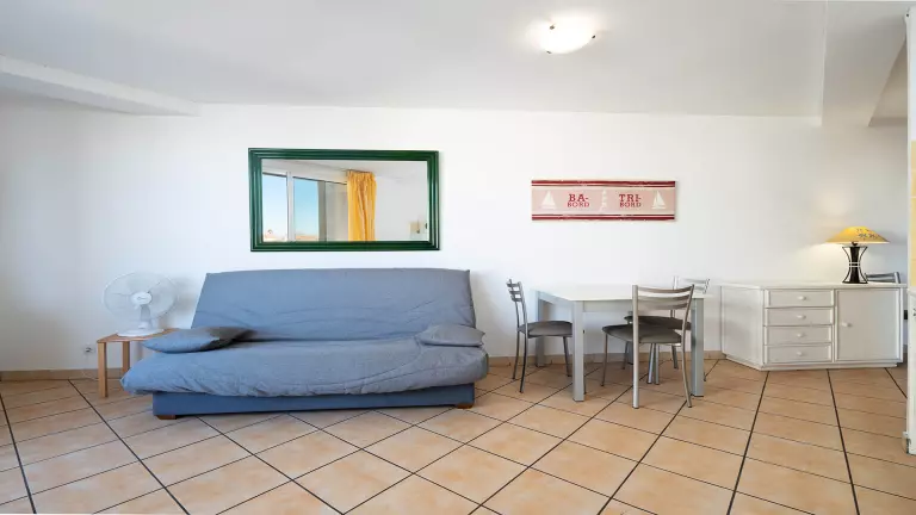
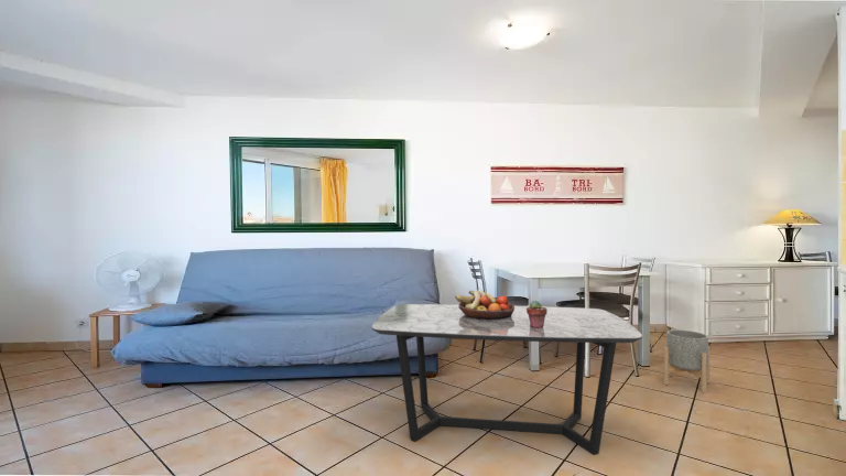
+ planter (686, 358)
+ fruit bowl (486, 302)
+ coffee table (498, 339)
+ potted succulent (536, 313)
